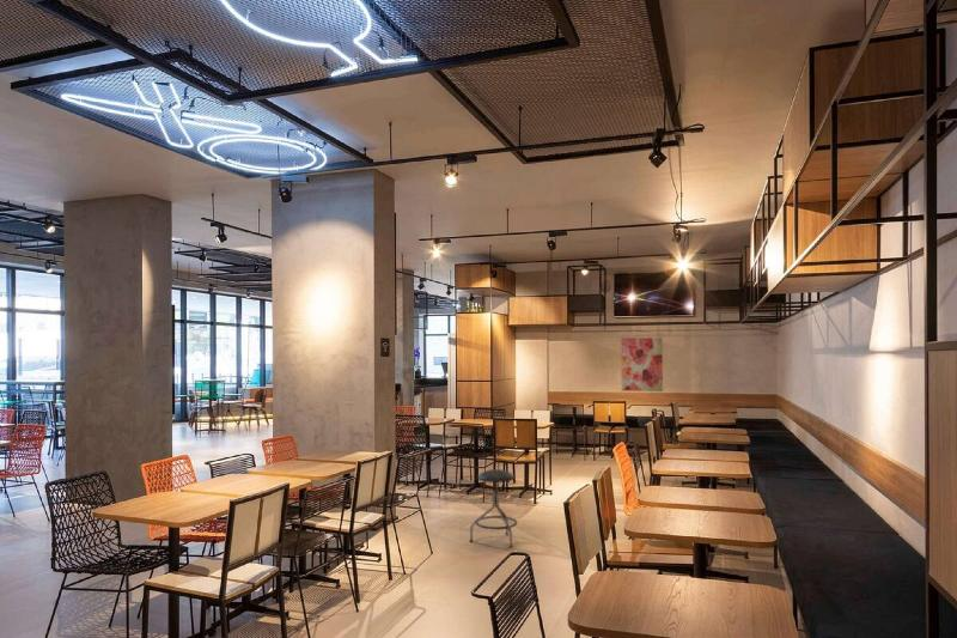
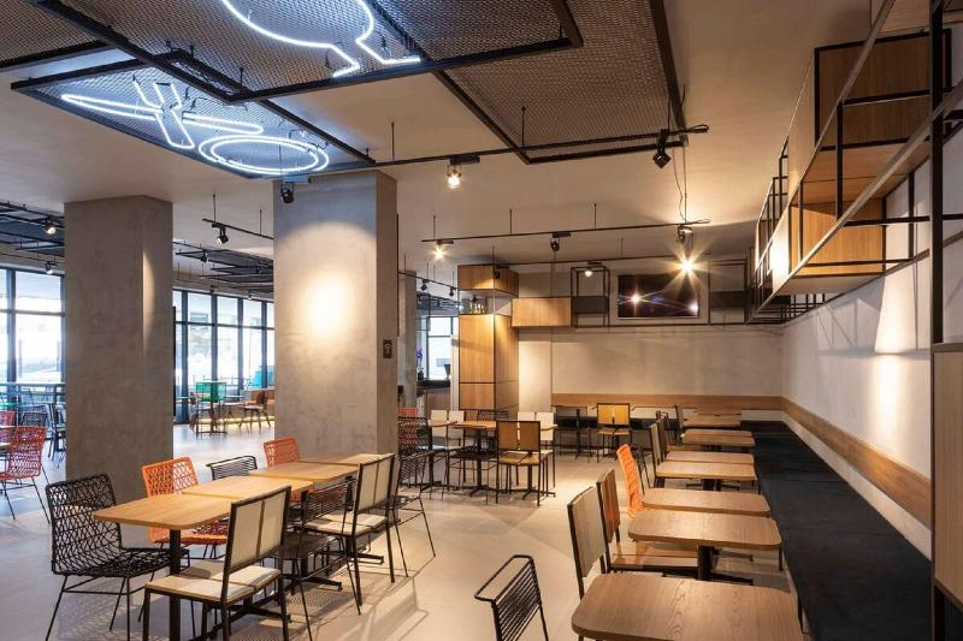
- stool (493, 505)
- wall art (641, 364)
